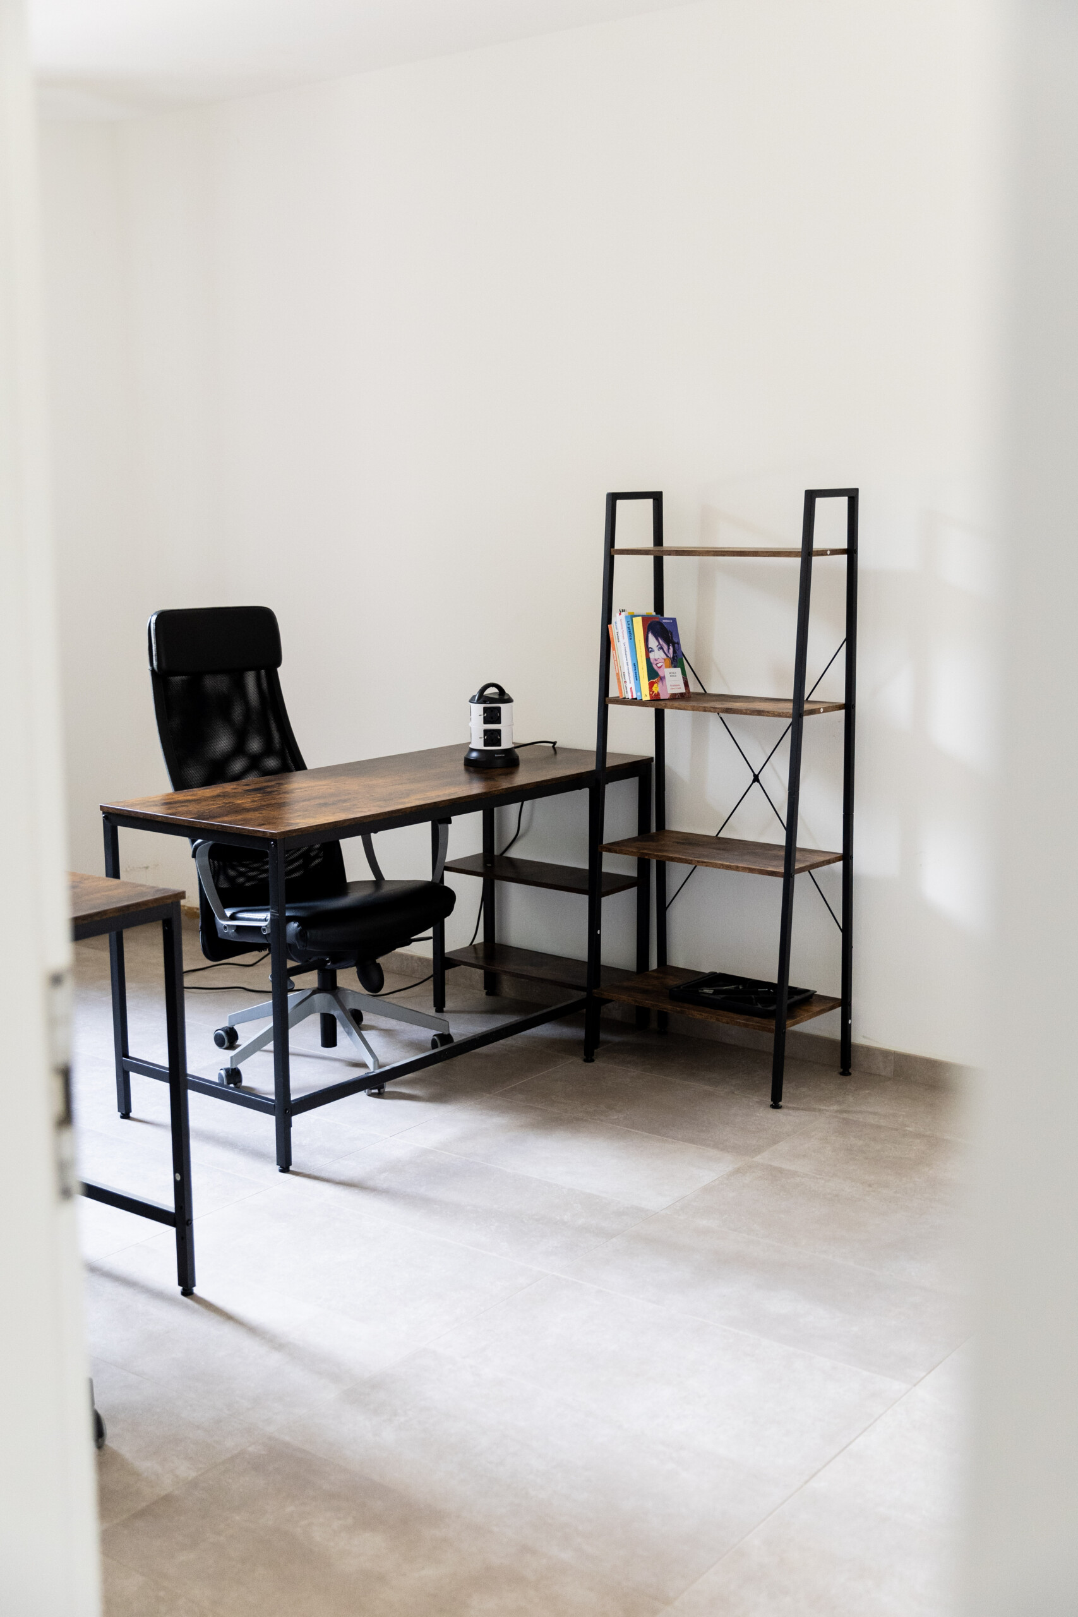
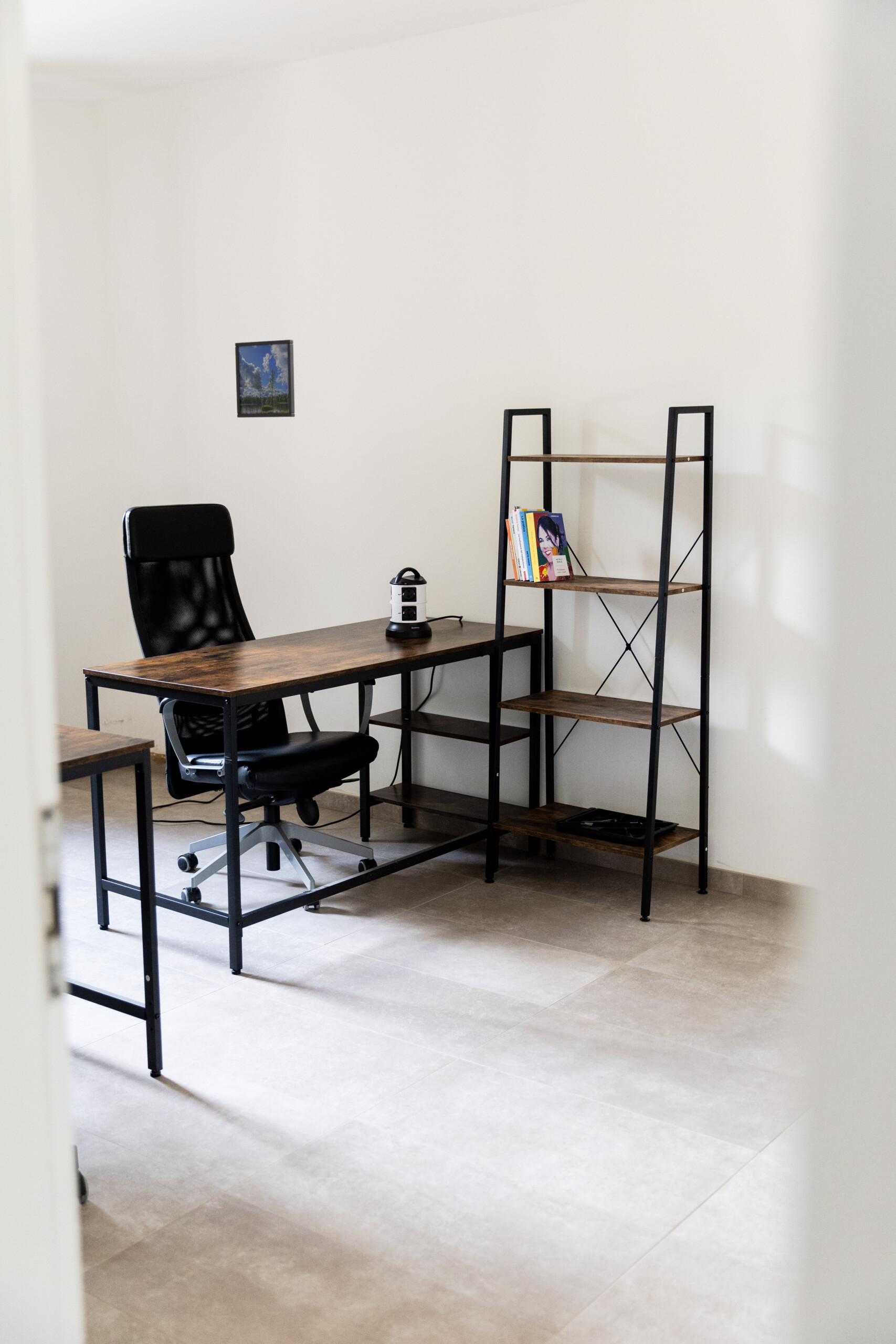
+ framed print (265, 379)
